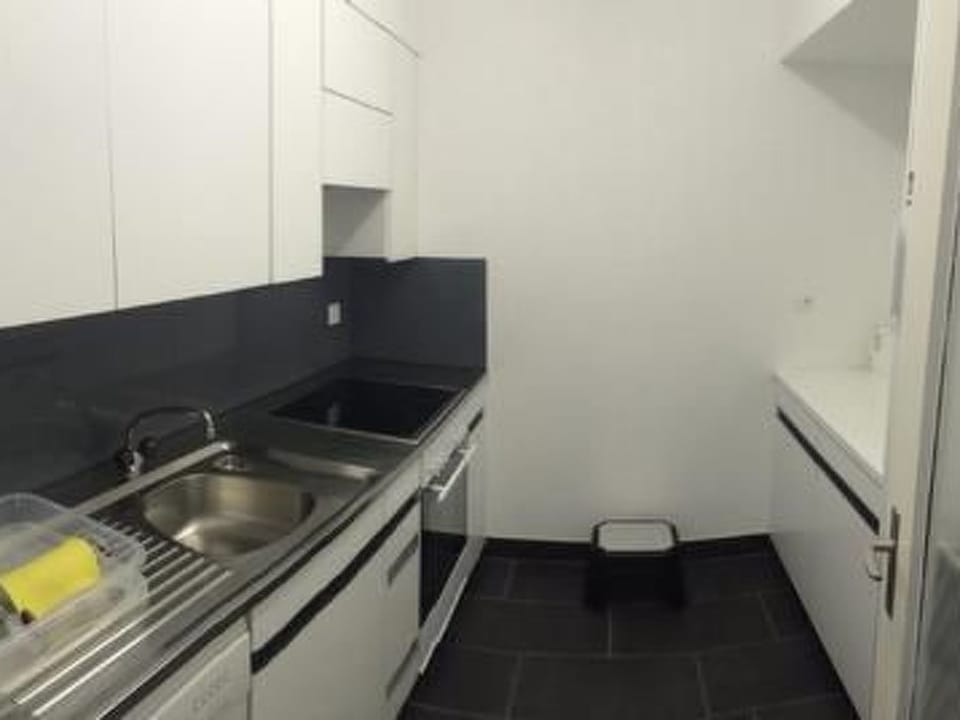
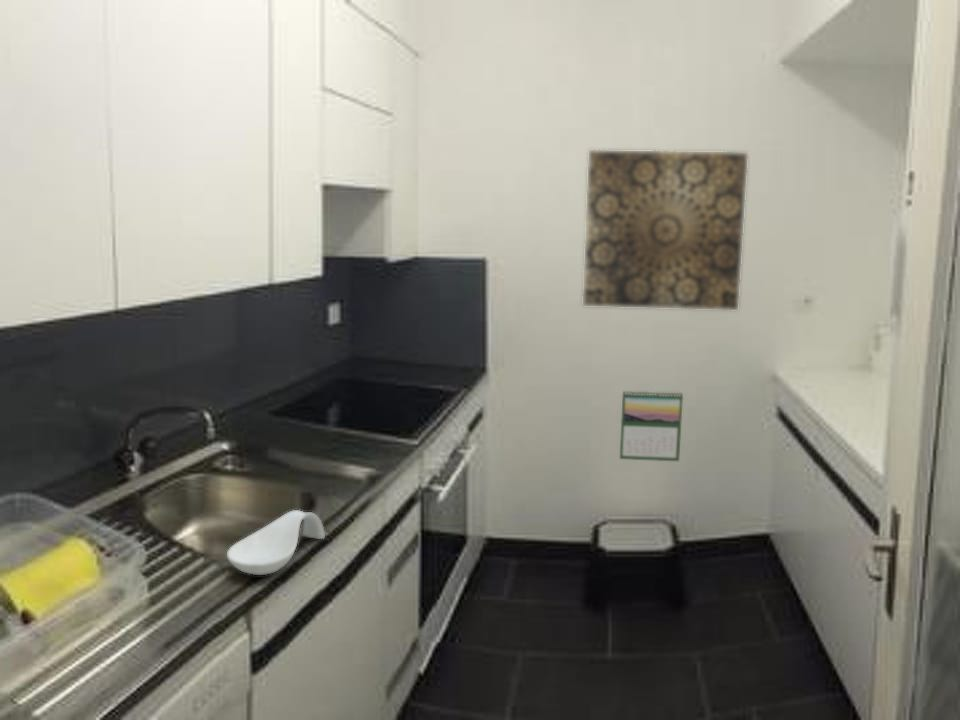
+ calendar (651, 424)
+ wall art (663, 230)
+ spoon rest (280, 539)
